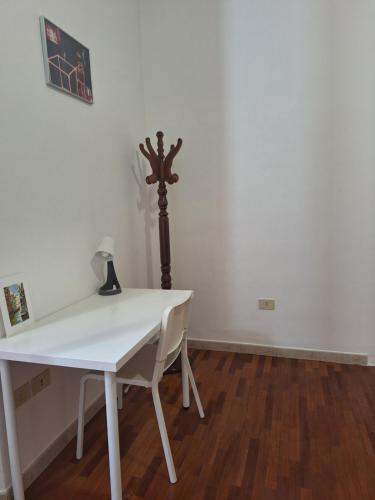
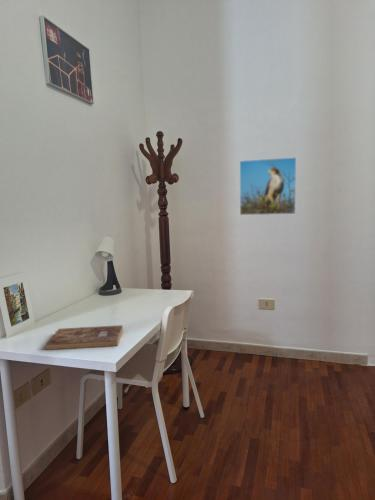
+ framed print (267, 187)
+ bible (85, 336)
